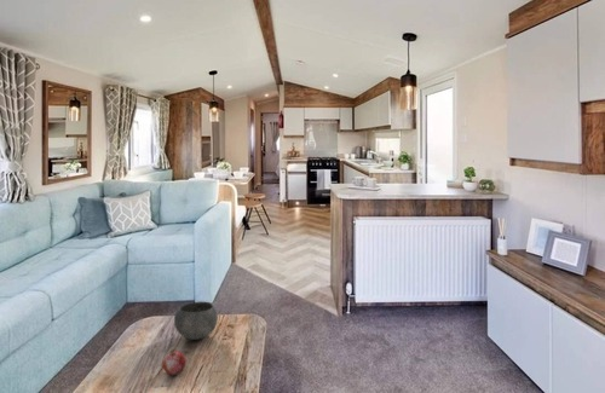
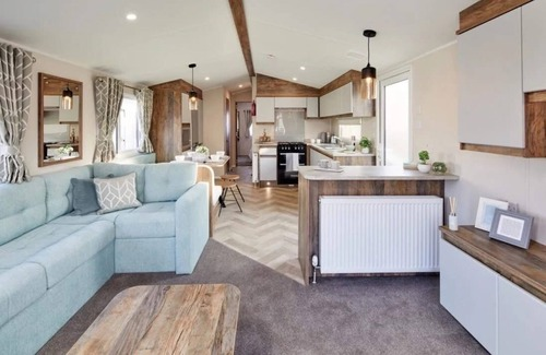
- fruit (174, 360)
- bowl (196, 322)
